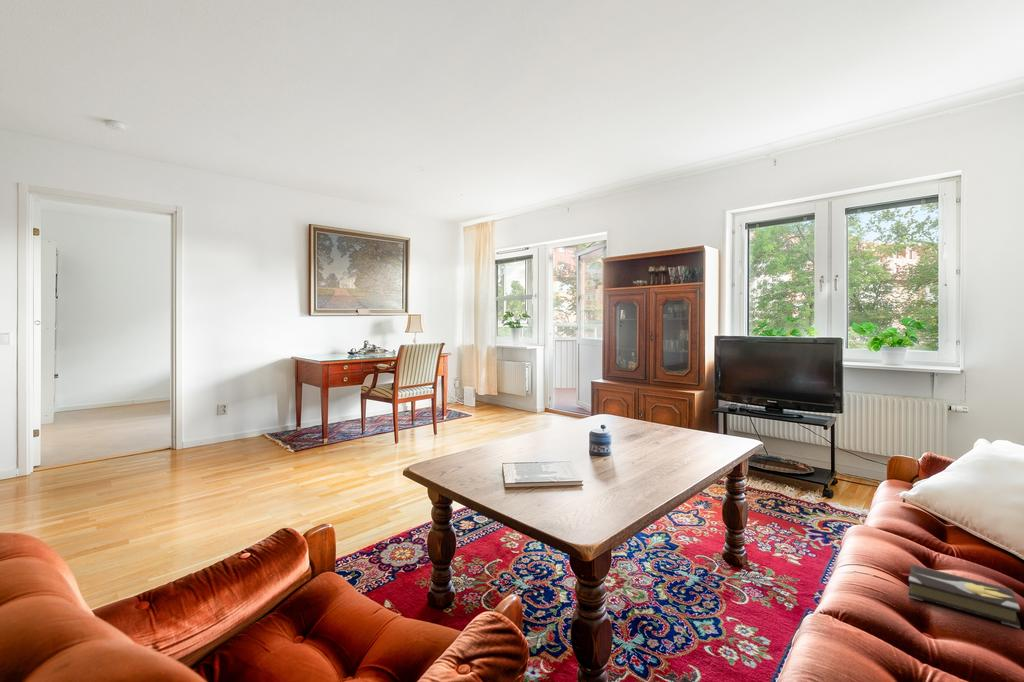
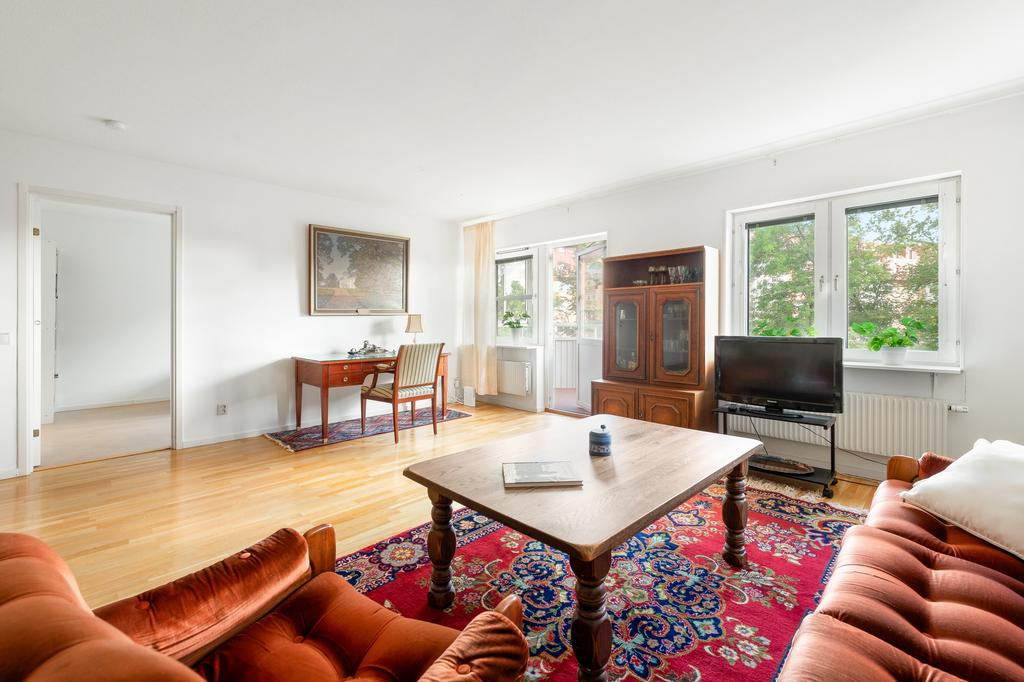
- hardback book (959, 590)
